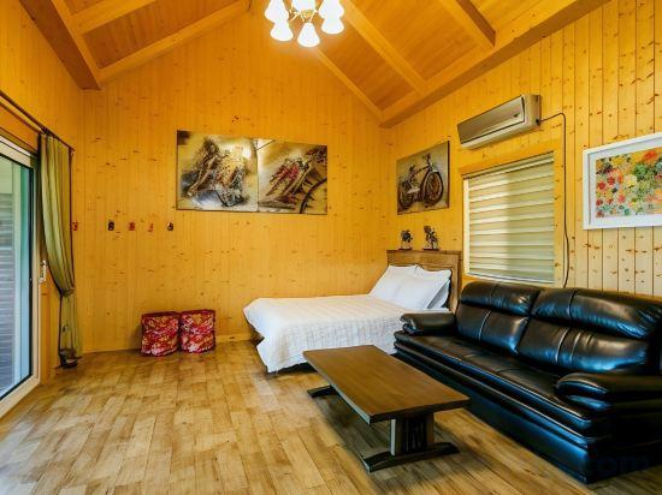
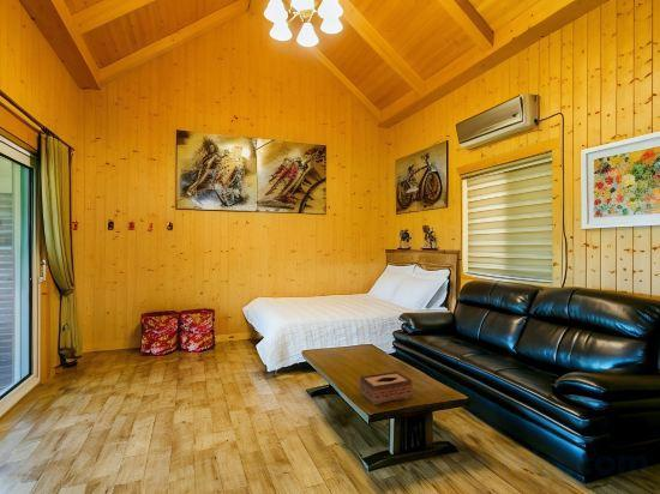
+ tissue box (385, 386)
